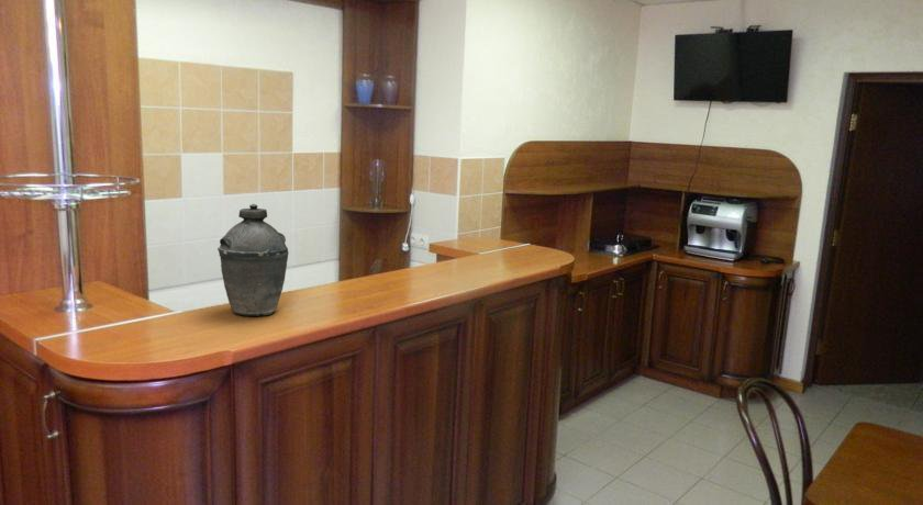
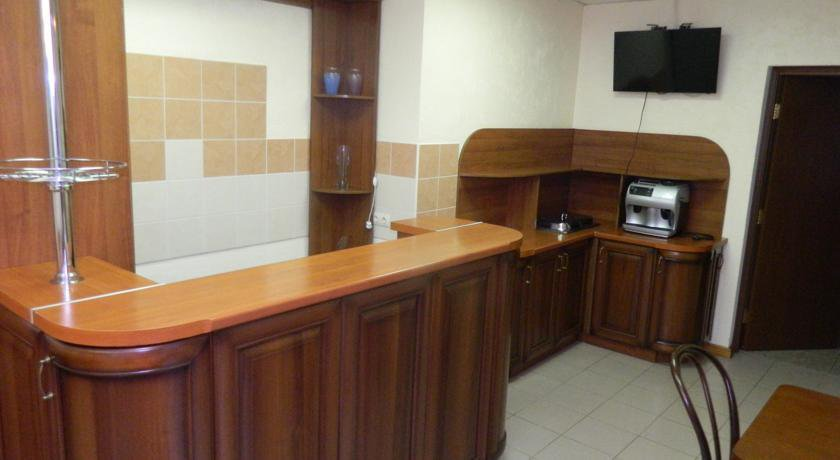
- kettle (254, 258)
